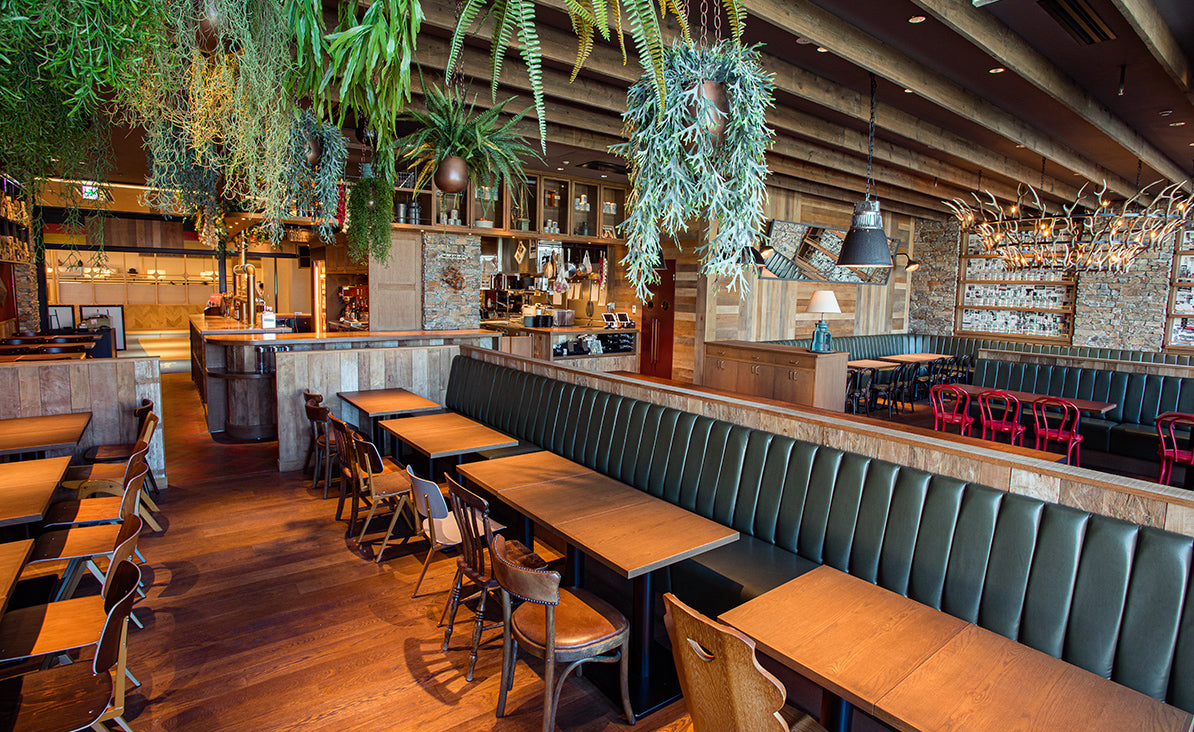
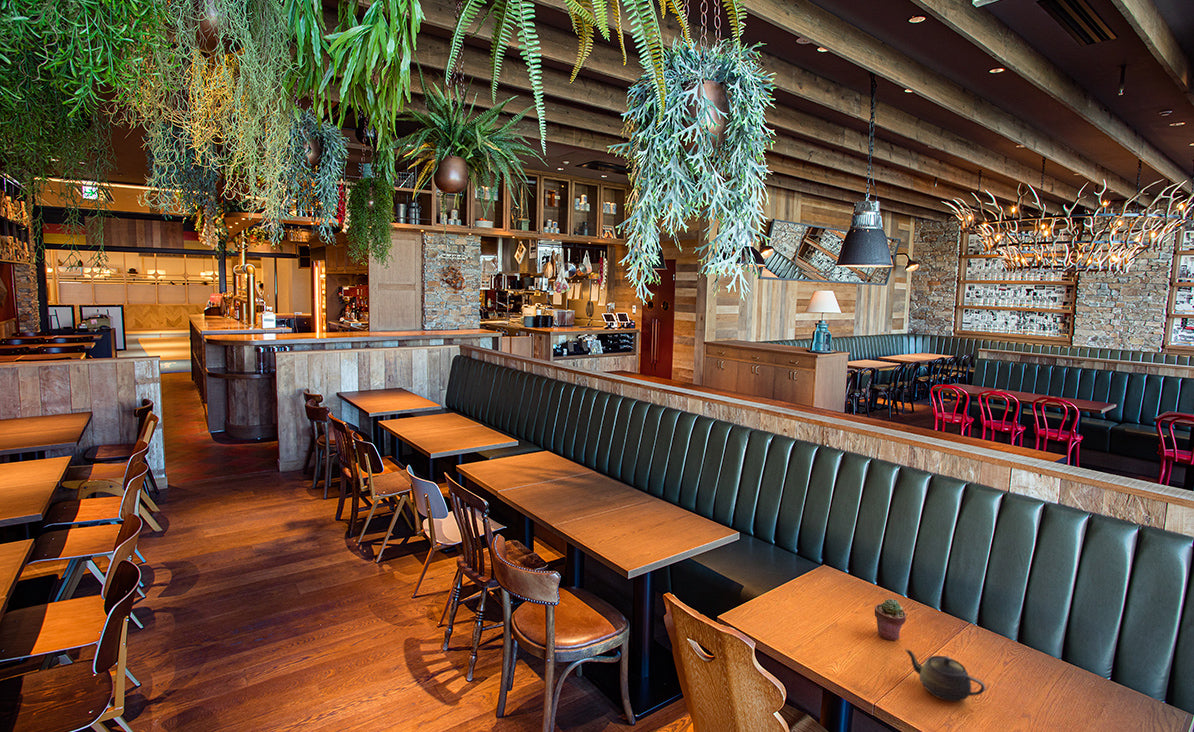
+ potted succulent (889, 617)
+ teapot (942, 673)
